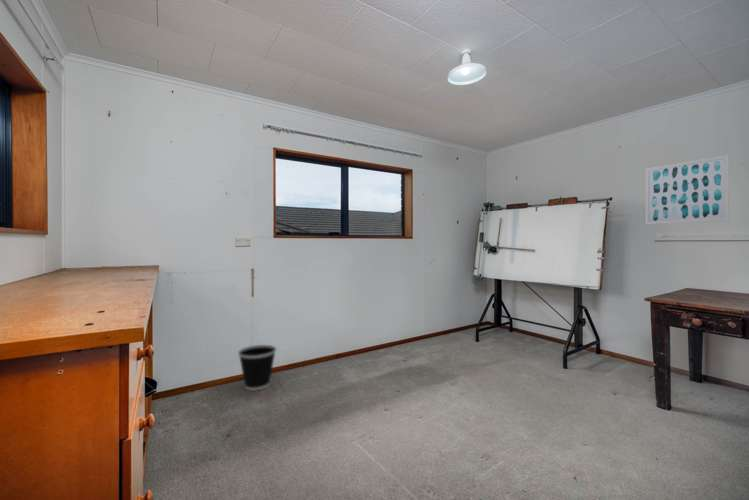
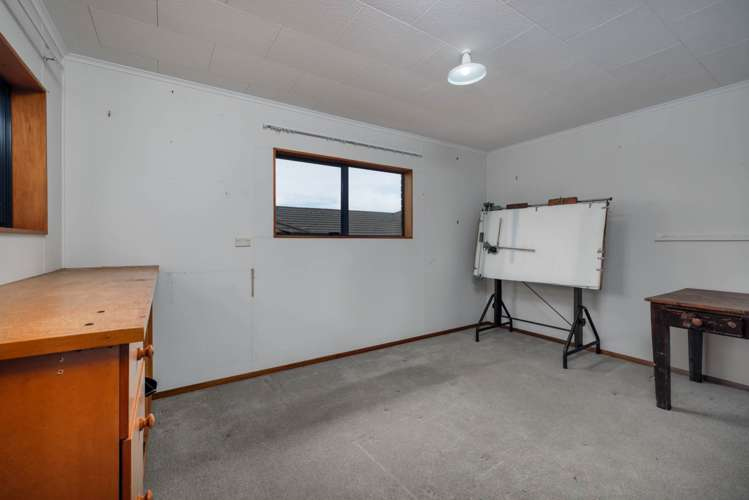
- wastebasket (257, 367)
- wall art (684, 192)
